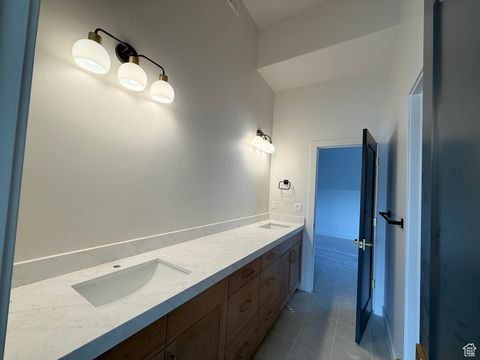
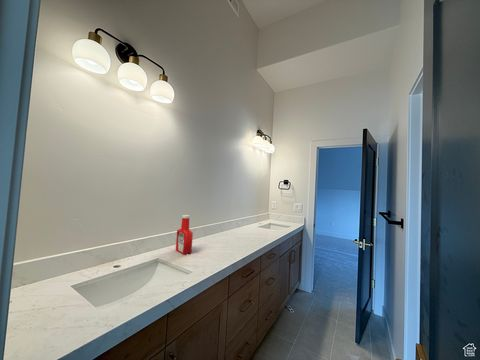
+ soap bottle (184, 233)
